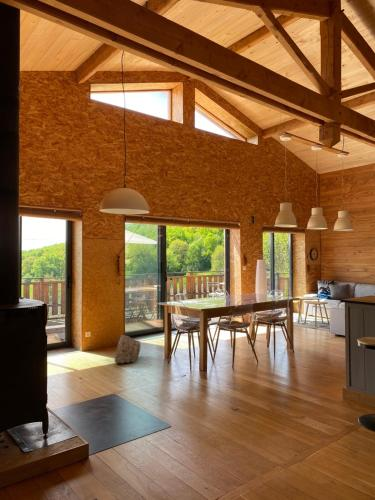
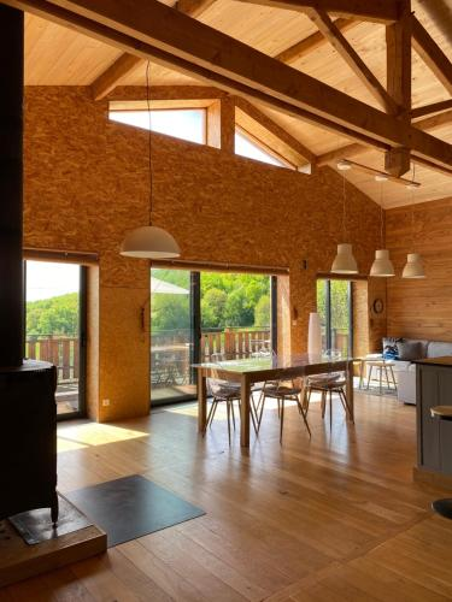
- backpack (127, 348)
